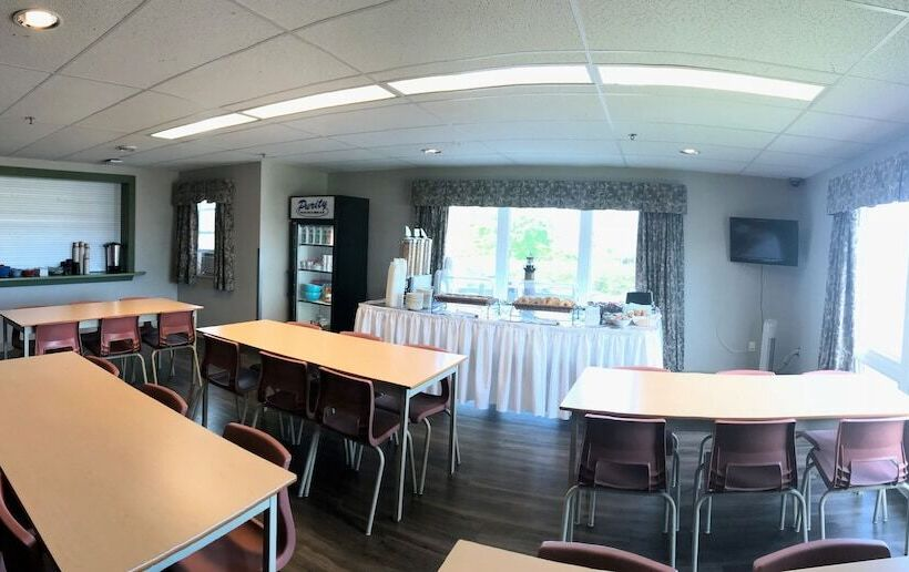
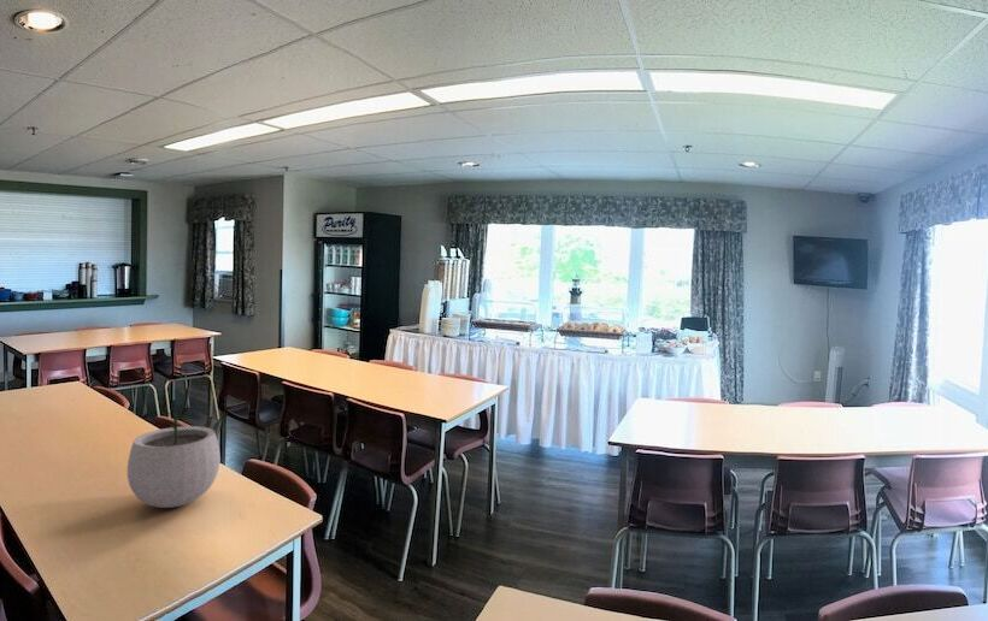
+ plant pot (175, 454)
